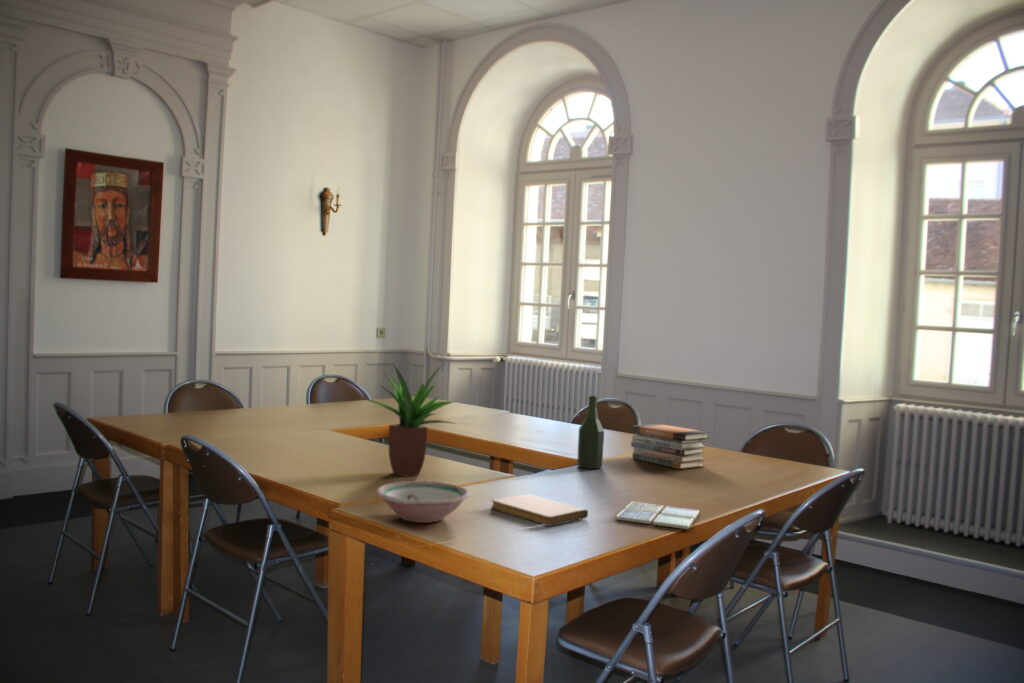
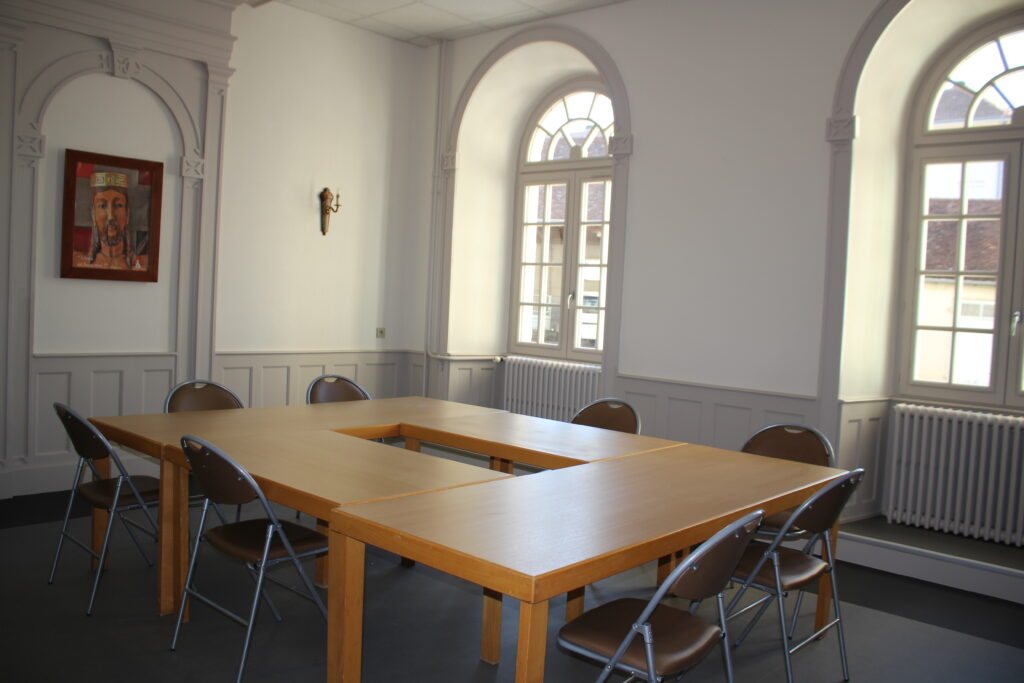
- drink coaster (658, 515)
- bowl (423, 504)
- book stack (668, 445)
- potted plant (417, 419)
- bottle (591, 431)
- notebook (538, 508)
